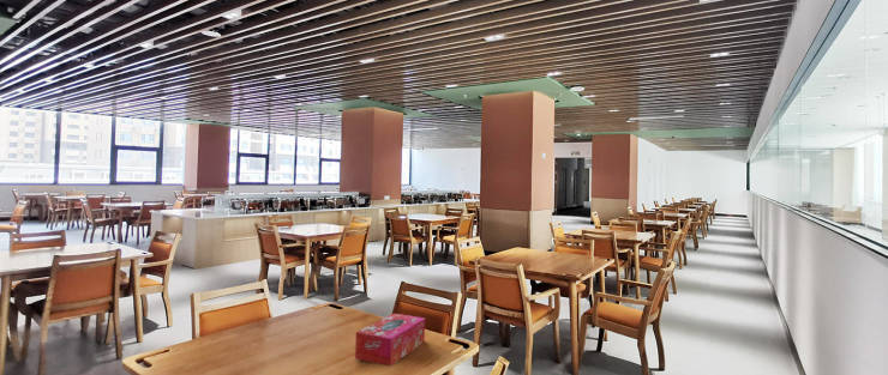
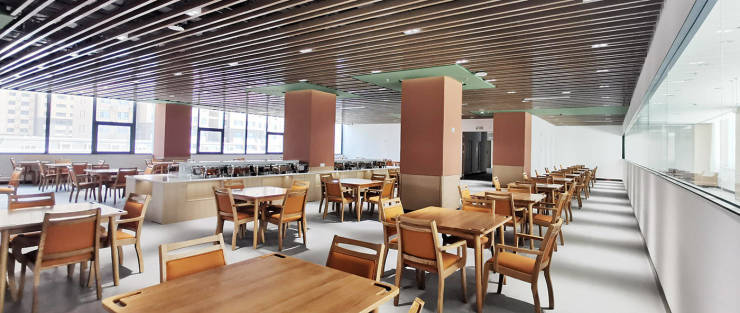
- tissue box (391, 337)
